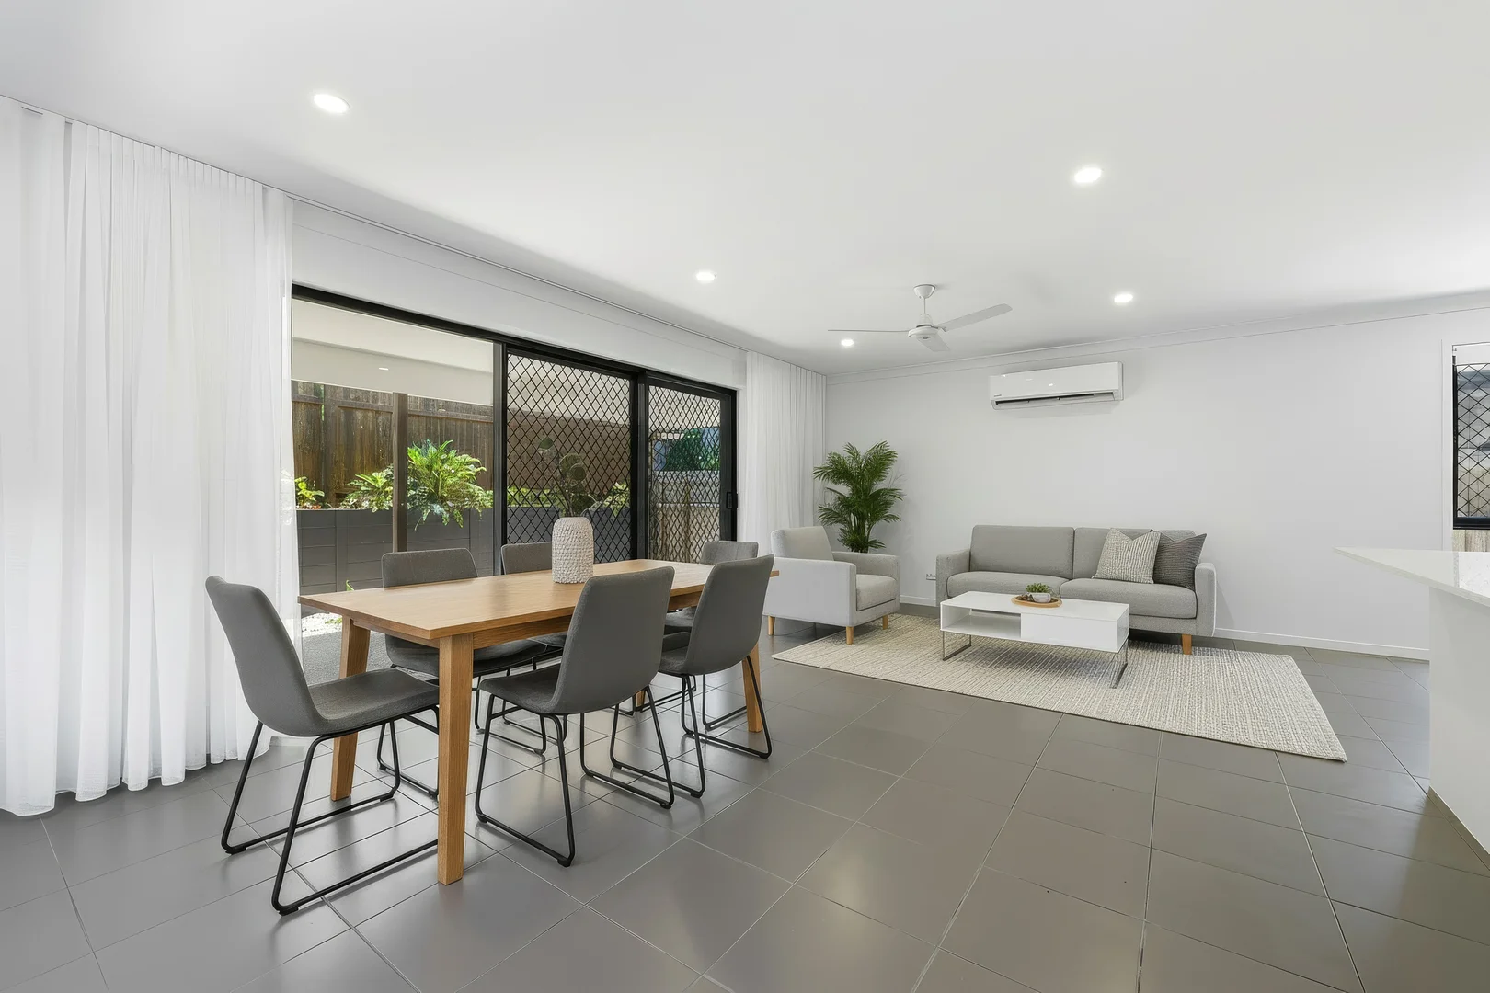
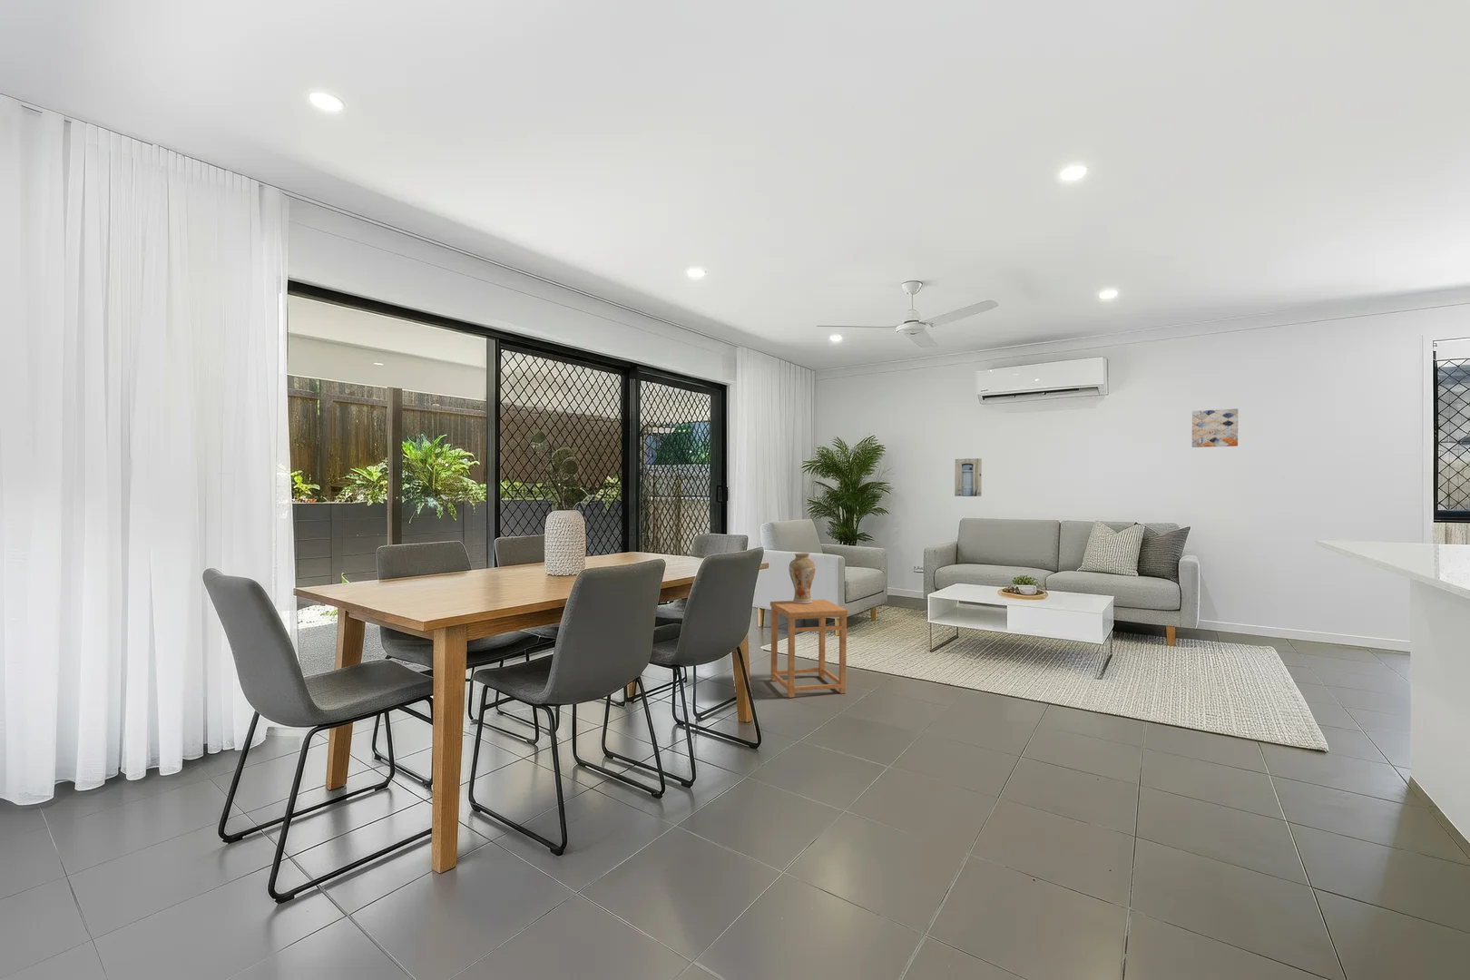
+ side table (818, 645)
+ wall art (967, 477)
+ wall art (1214, 429)
+ vase (802, 578)
